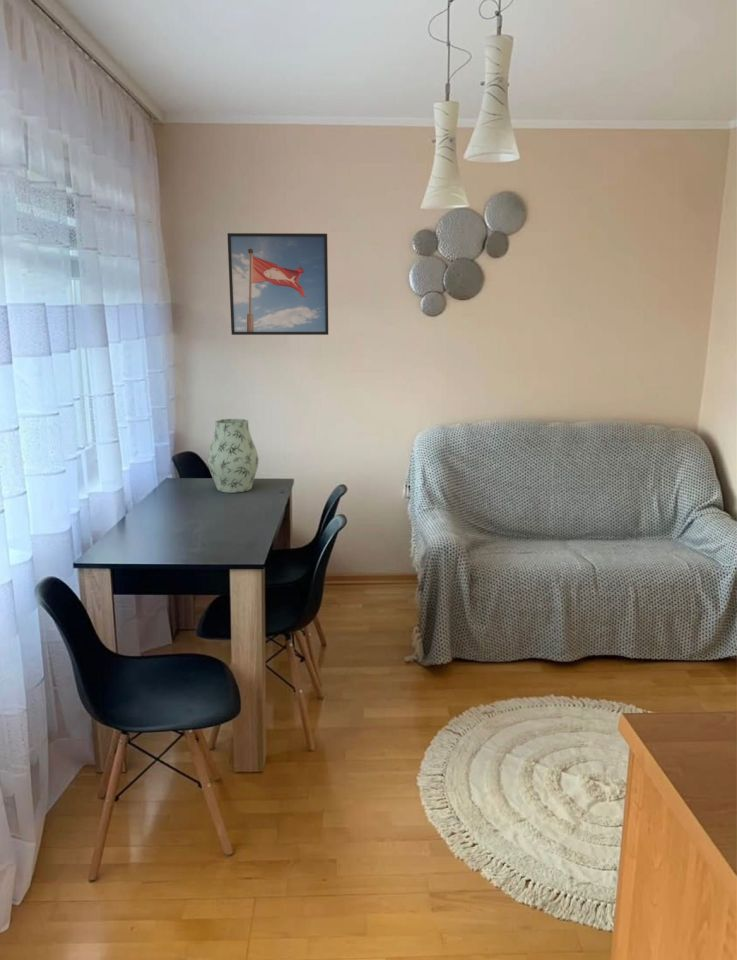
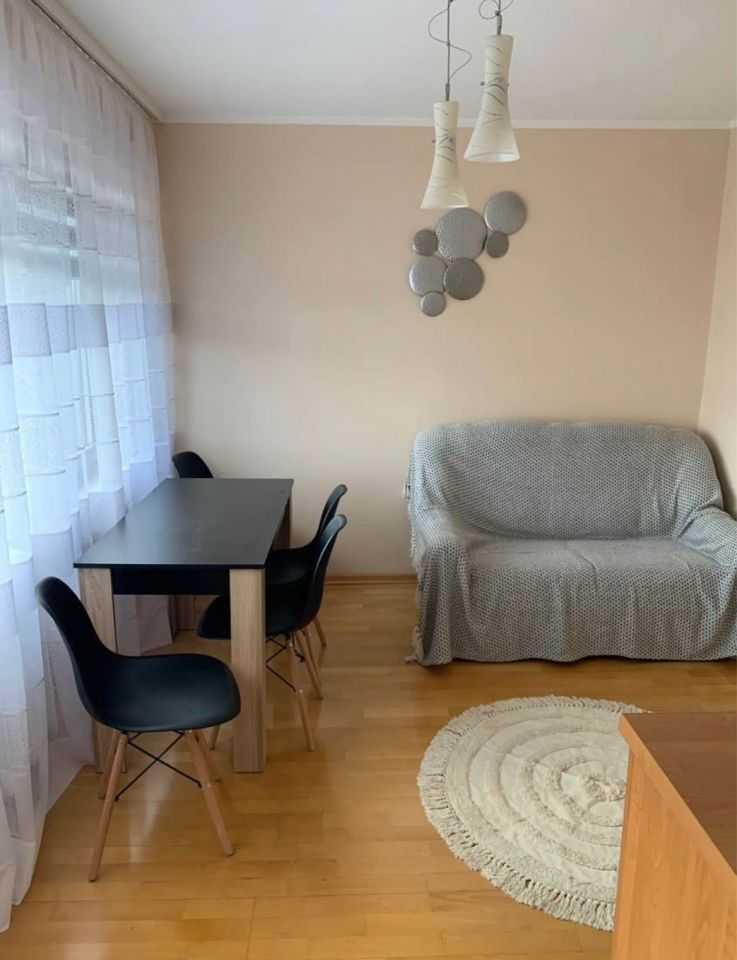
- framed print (278, 284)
- vase (233, 455)
